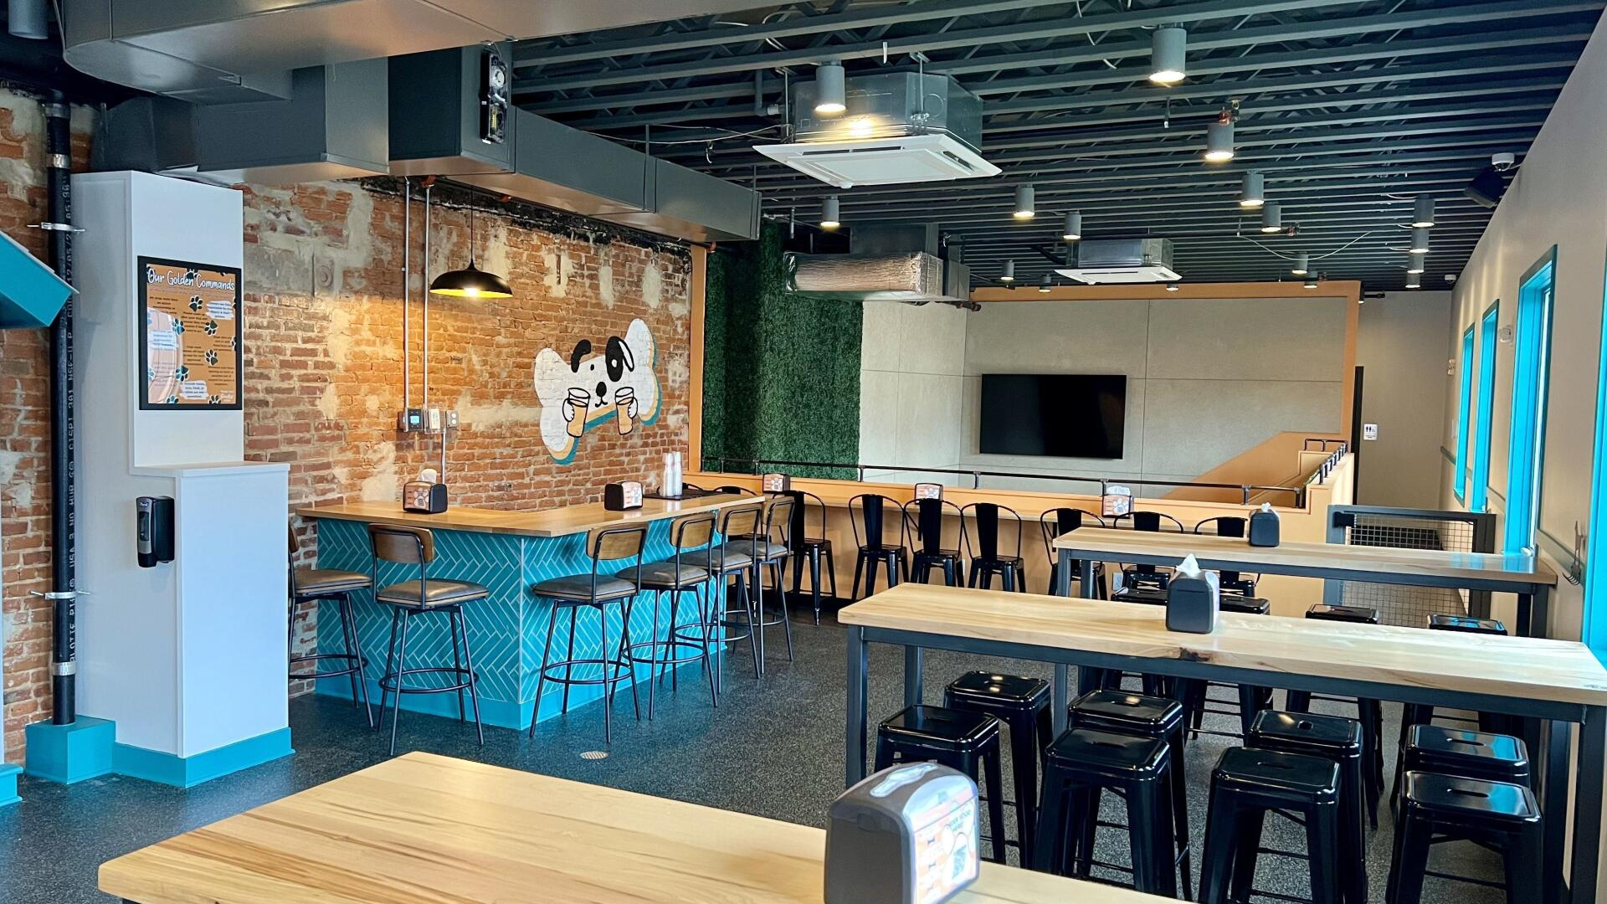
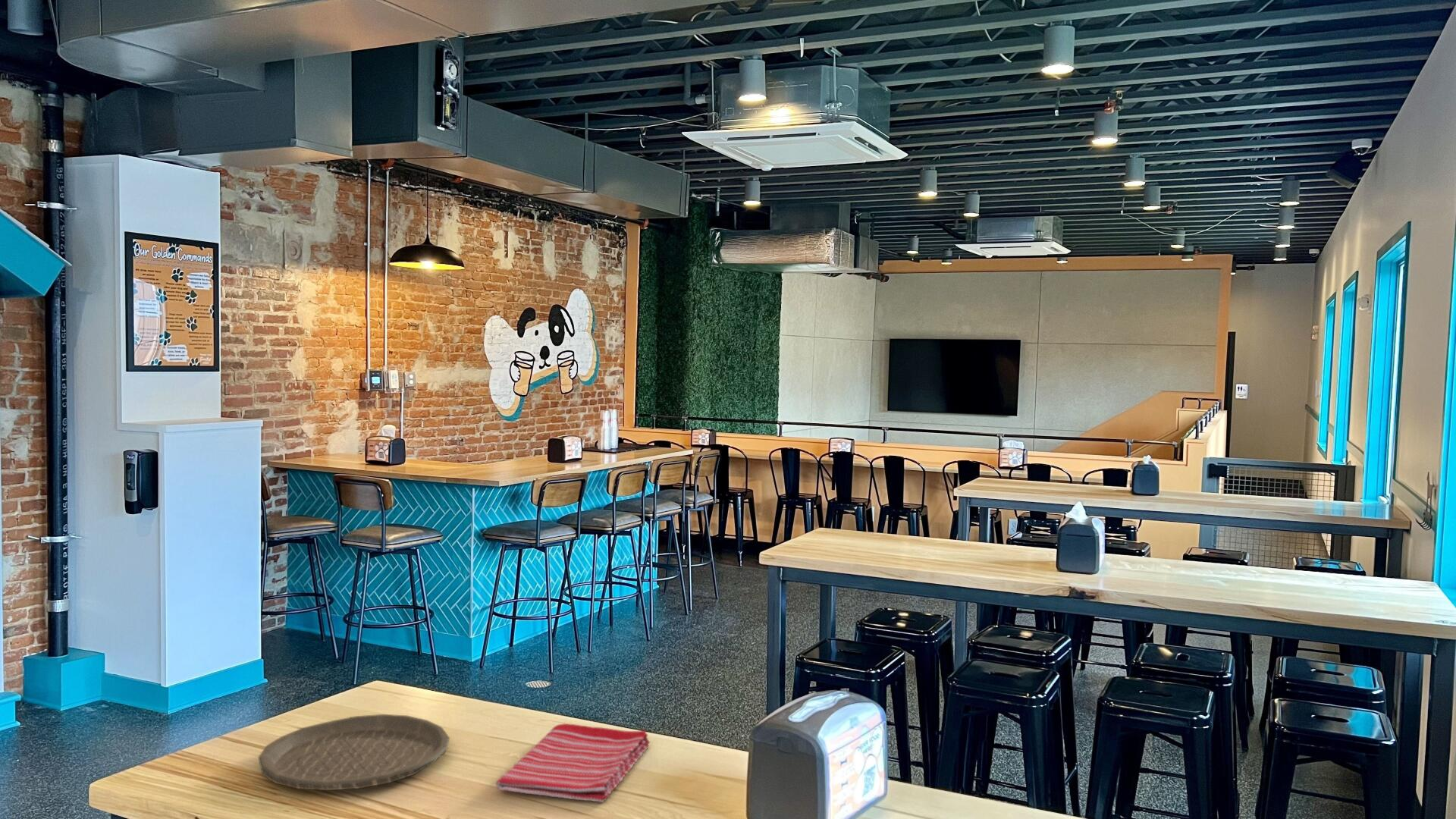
+ plate (356, 752)
+ dish towel (577, 759)
